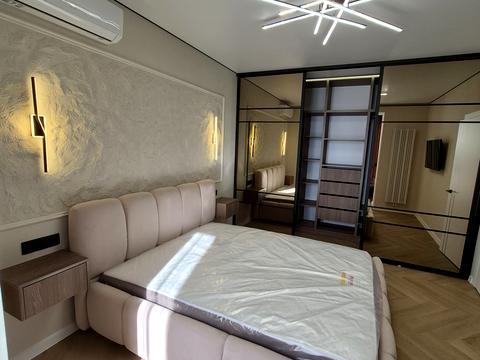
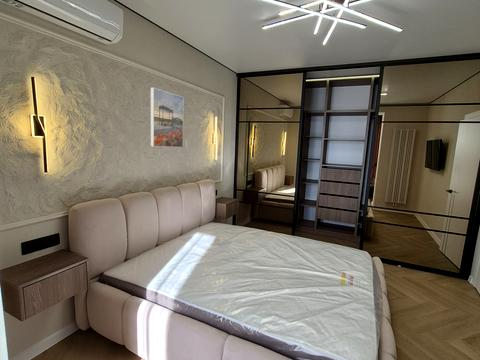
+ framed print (168, 120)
